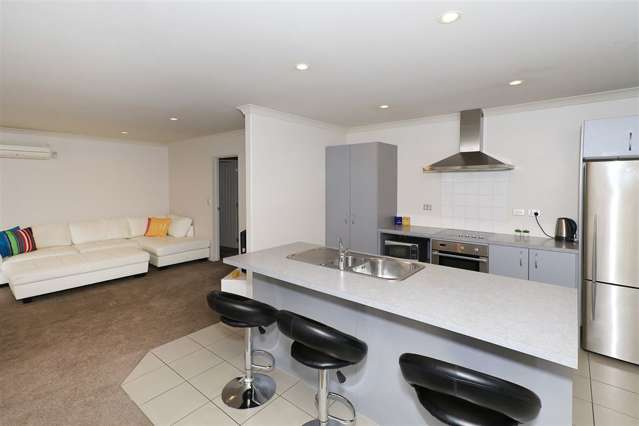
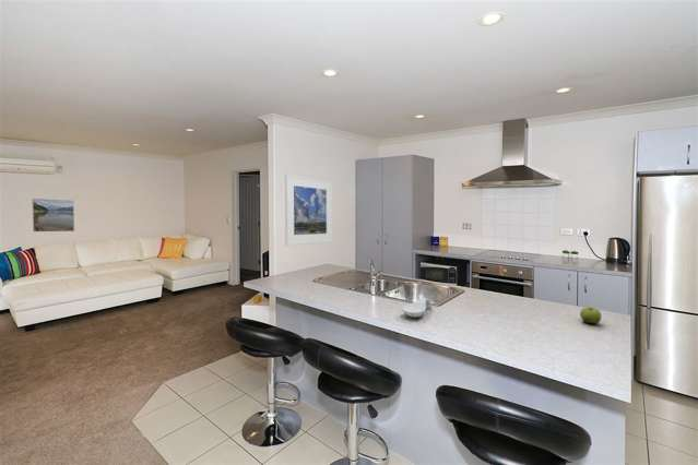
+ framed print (310, 211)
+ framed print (54, 215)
+ spoon rest (418, 307)
+ fruit (590, 314)
